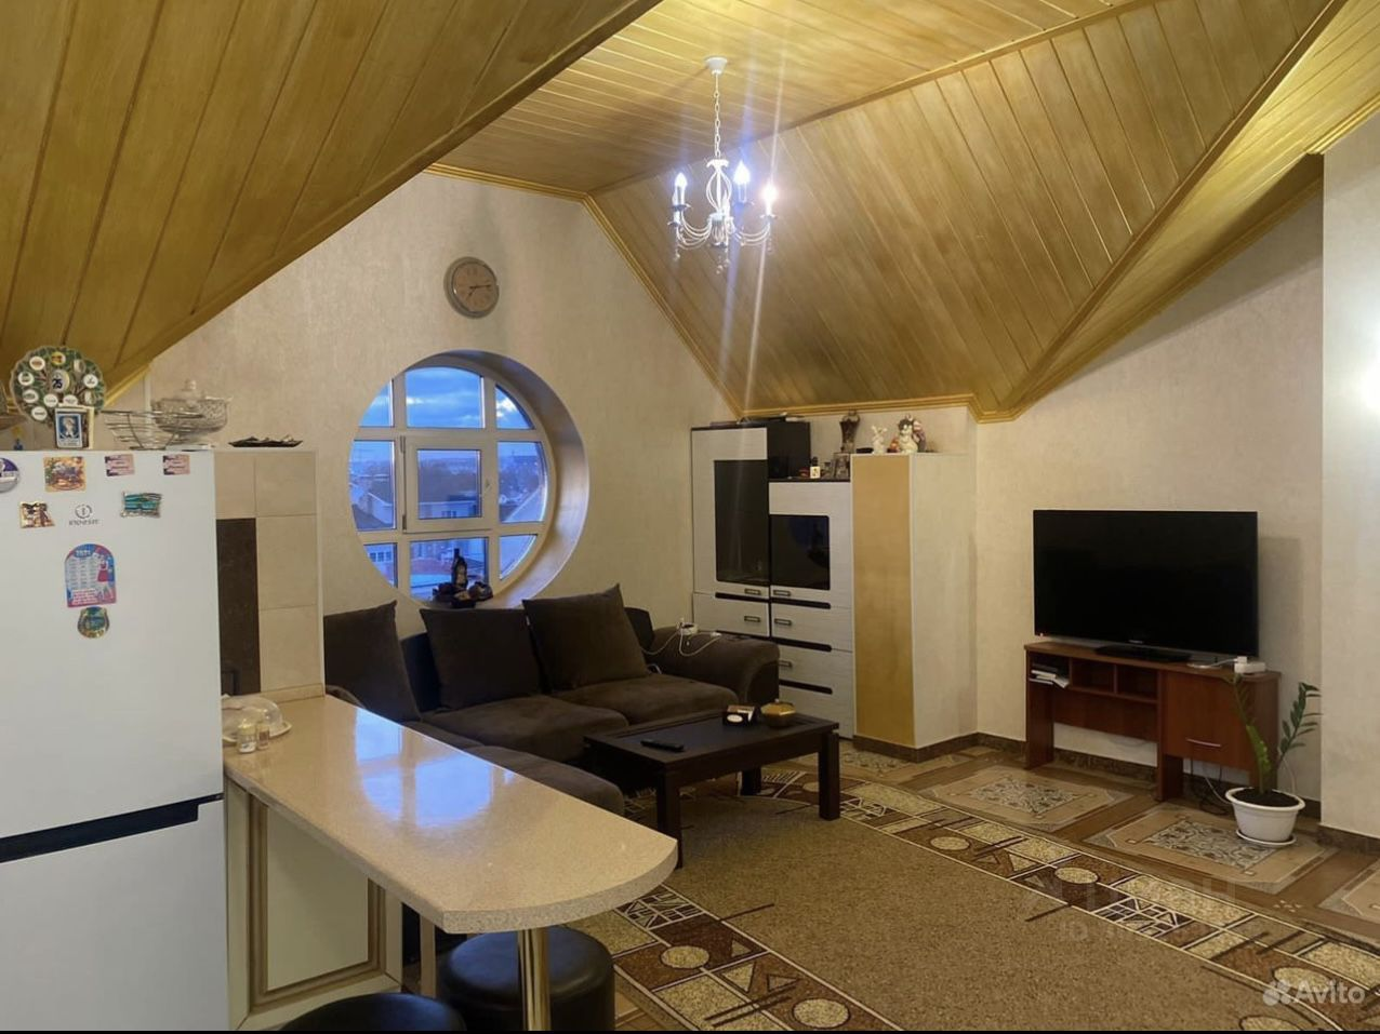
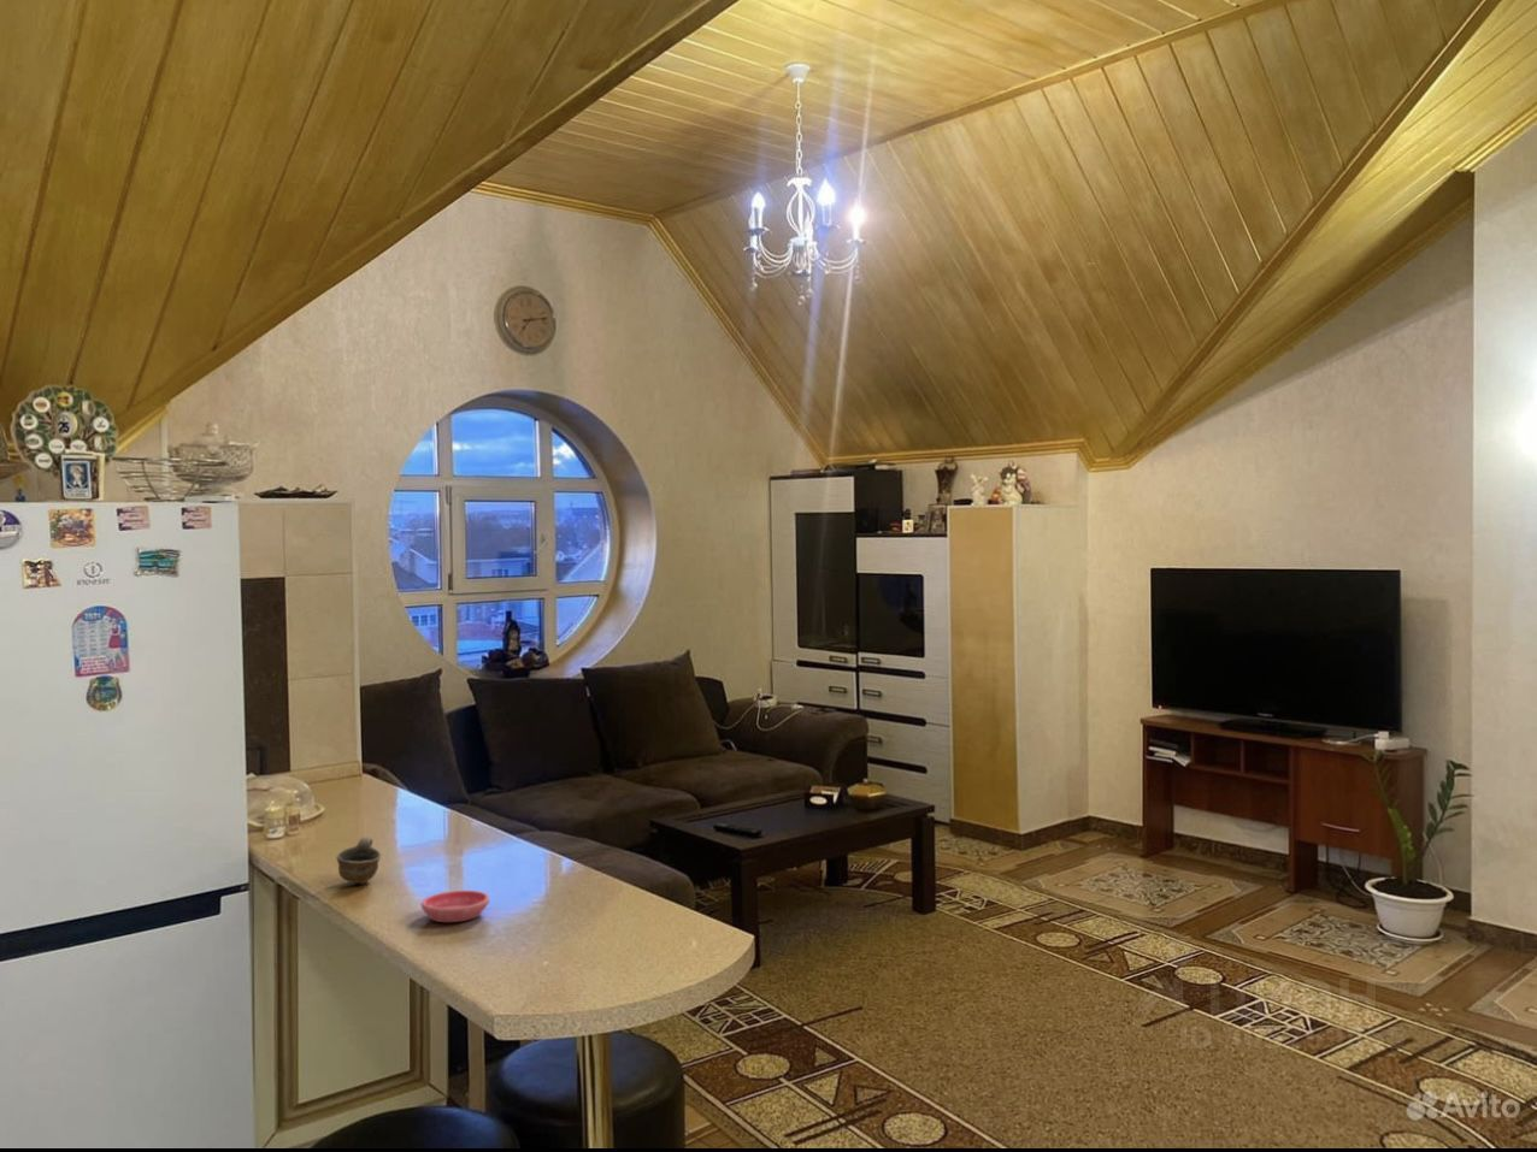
+ saucer (455, 906)
+ cup (362, 860)
